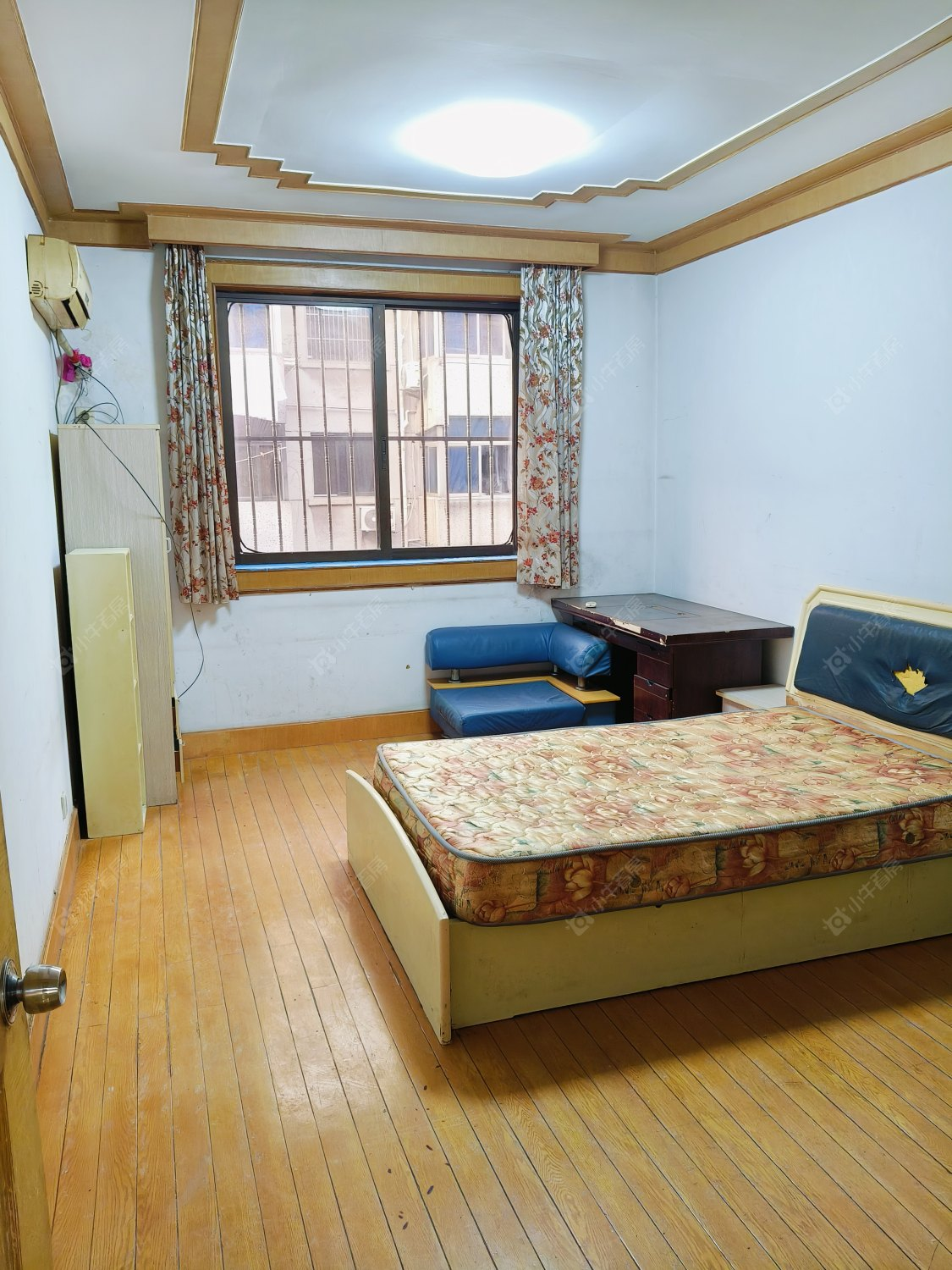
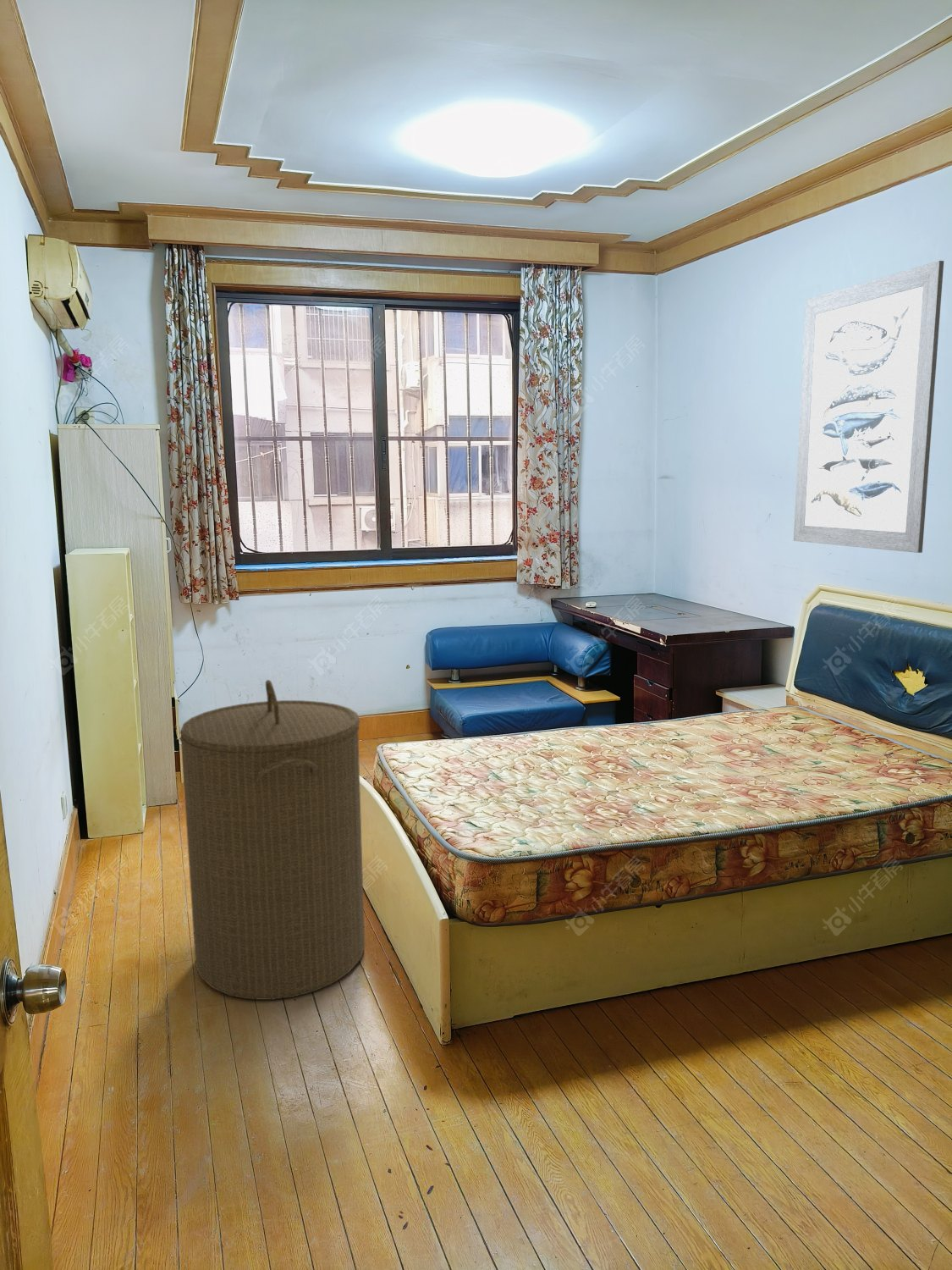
+ laundry hamper (276, 821)
+ wall art (860, 417)
